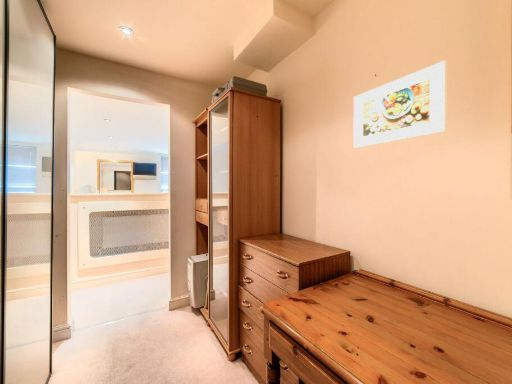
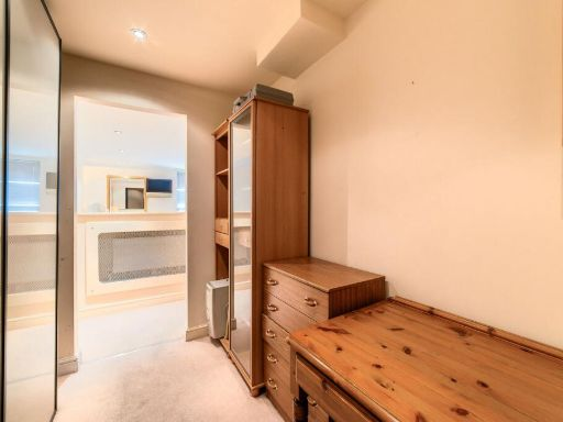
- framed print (392, 111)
